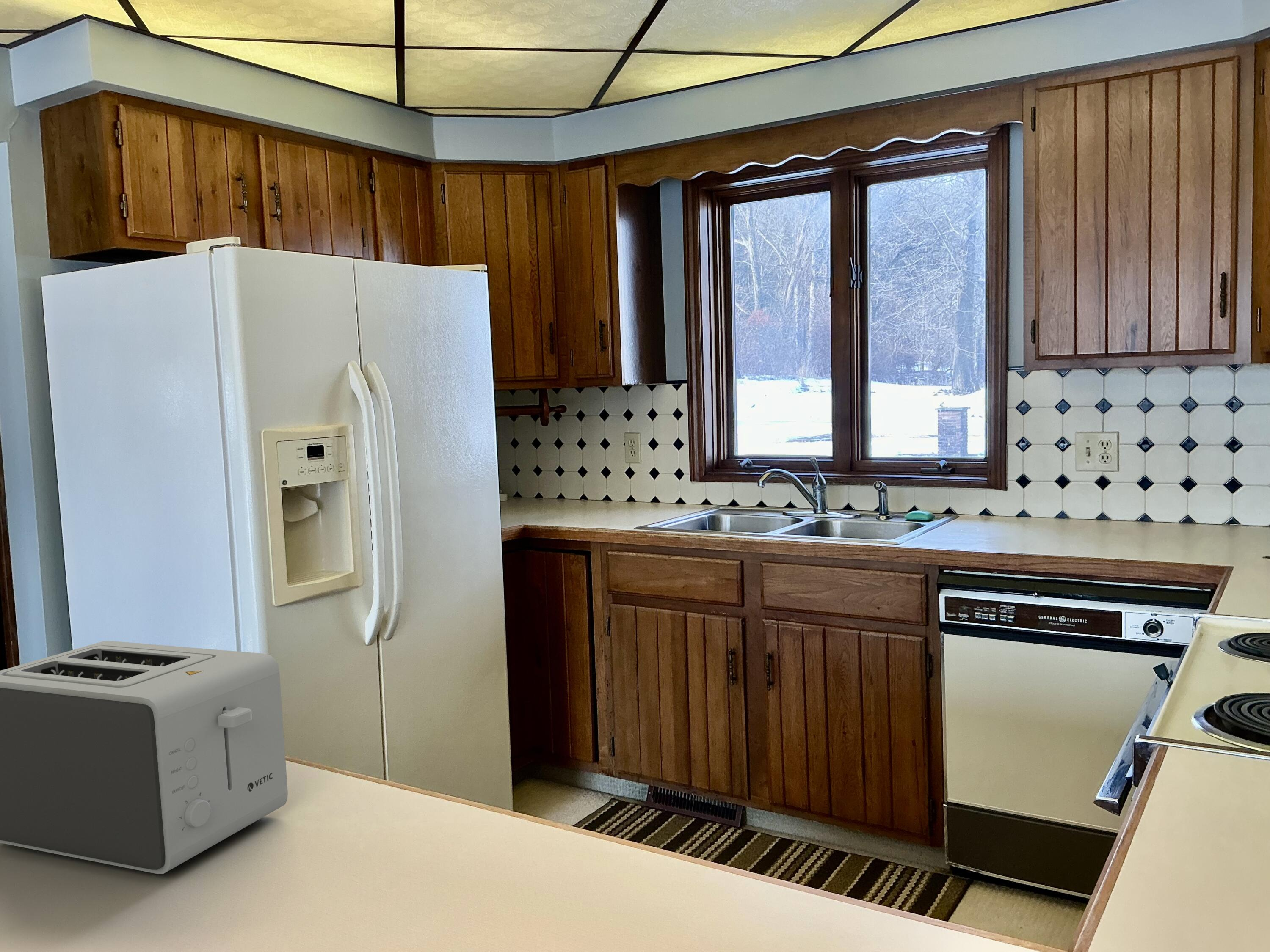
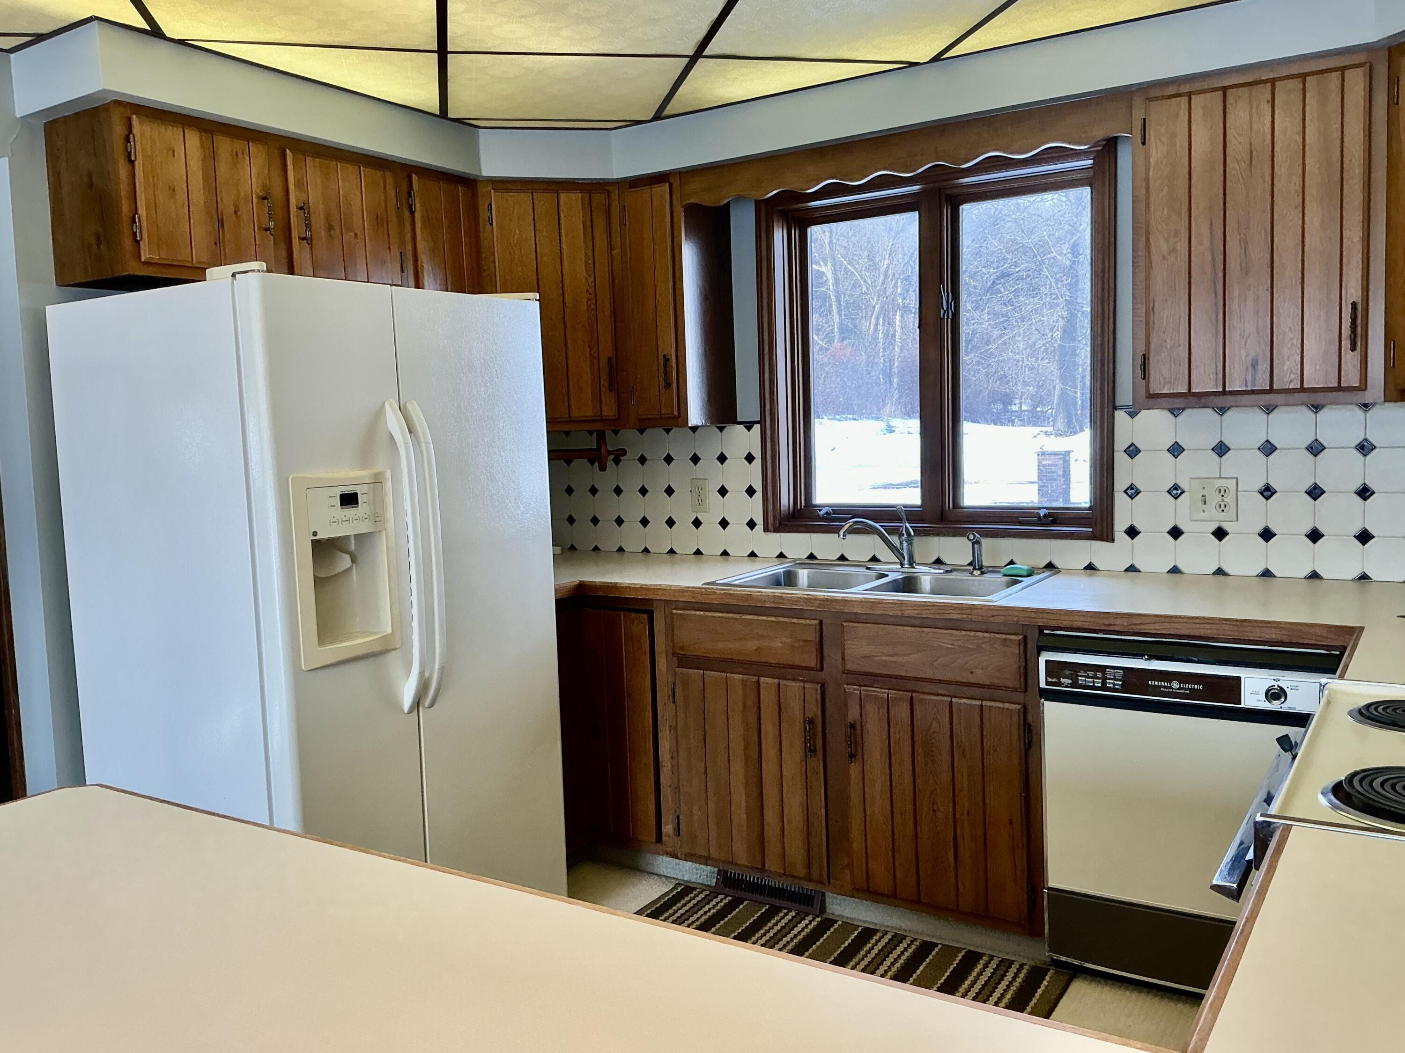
- toaster (138, 749)
